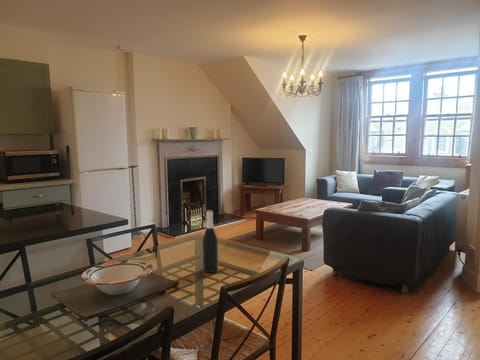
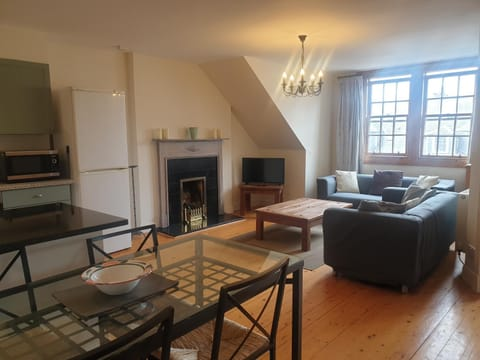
- wine bottle (210, 240)
